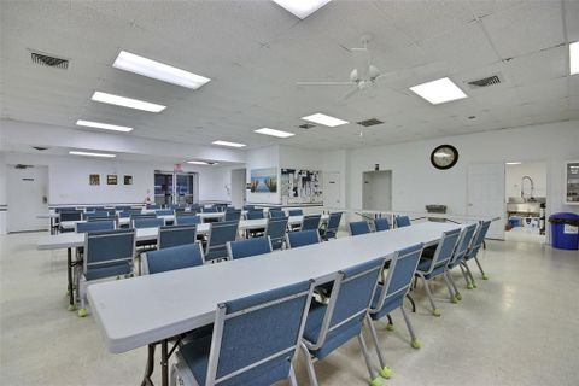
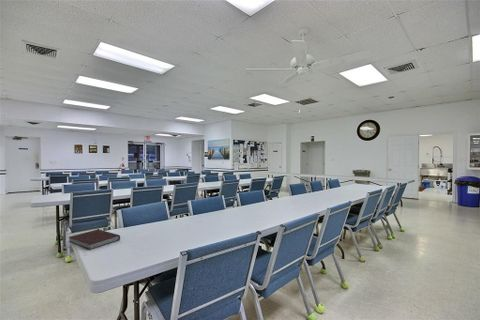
+ notebook (94, 238)
